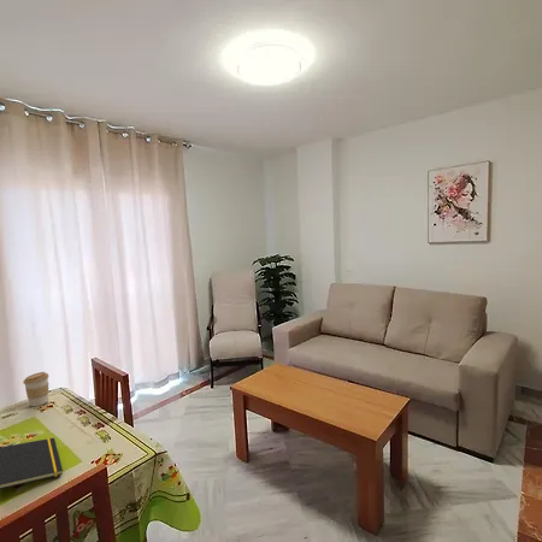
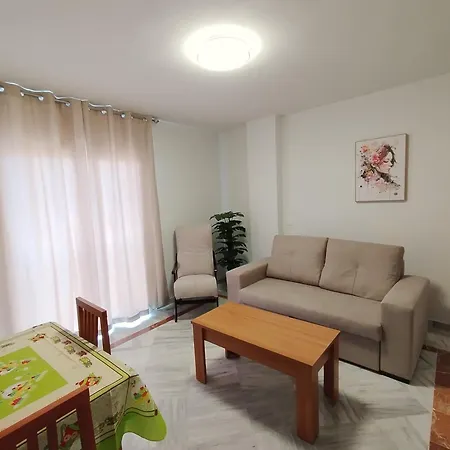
- coffee cup (37, 388)
- notepad (26, 460)
